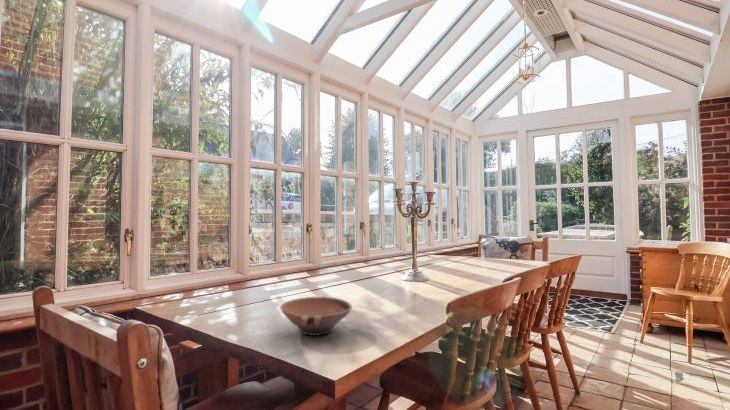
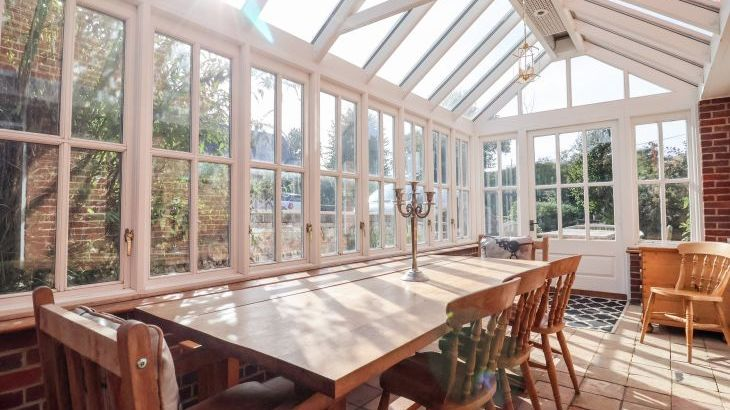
- bowl (316, 317)
